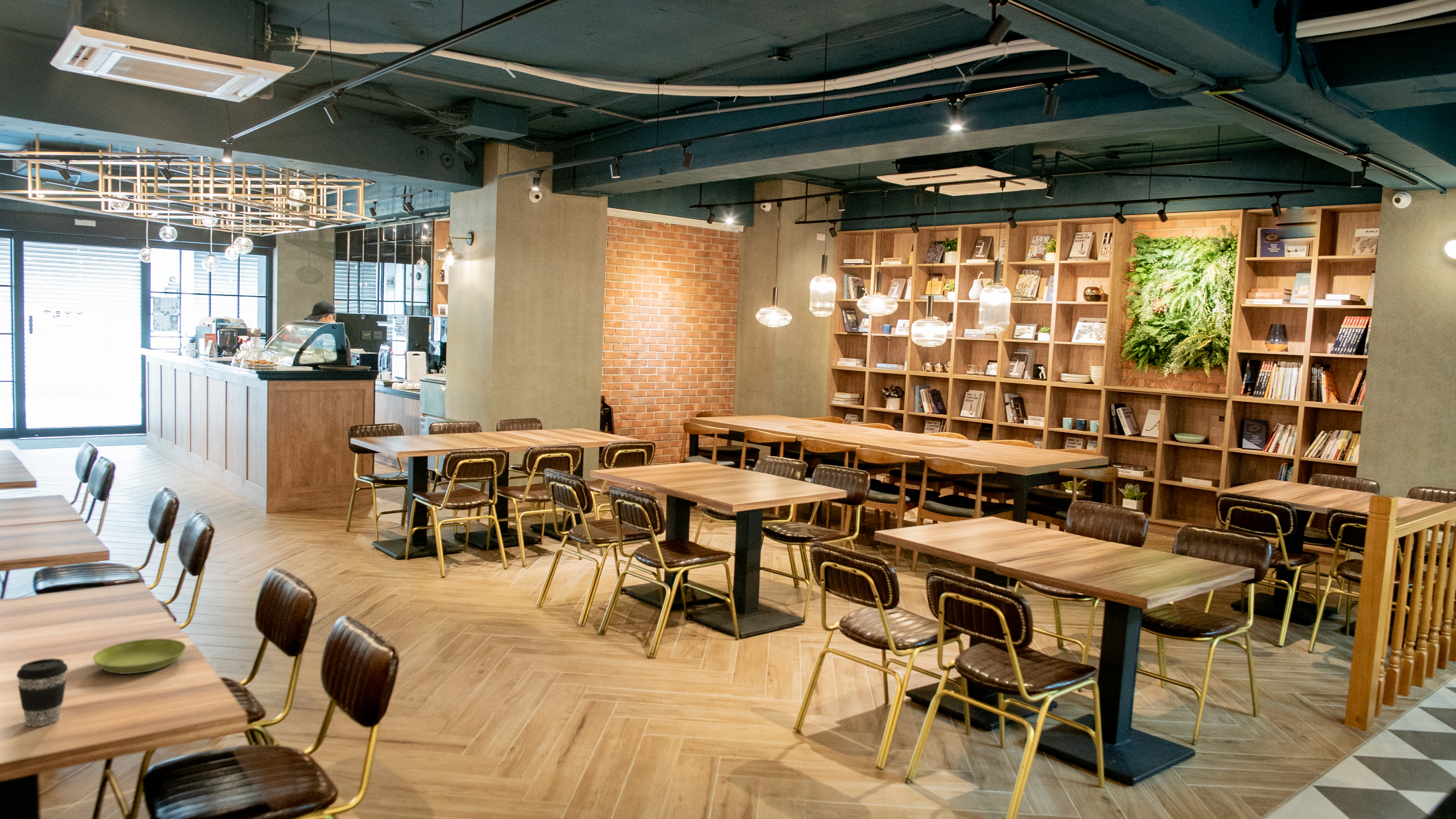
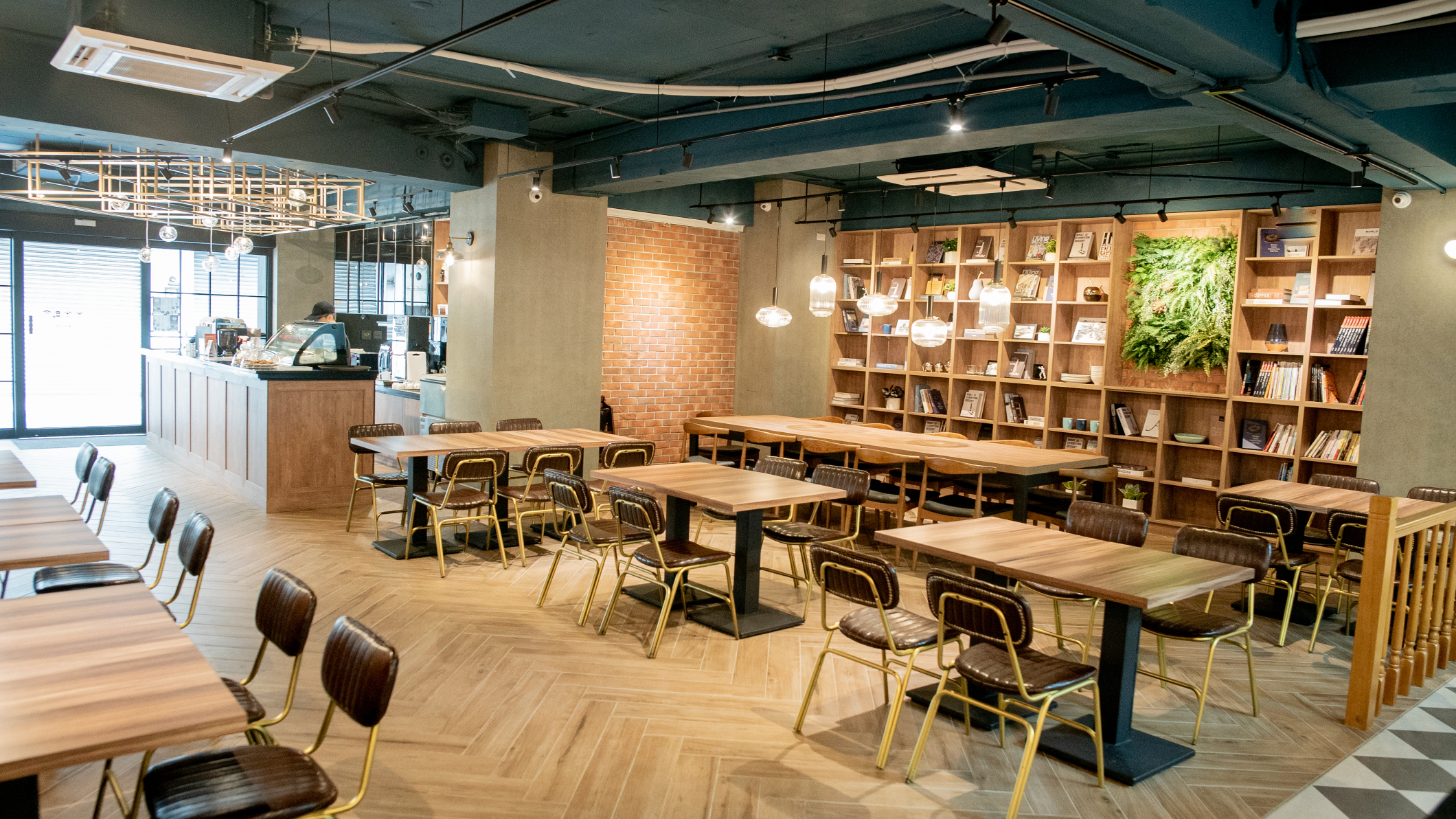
- saucer (140, 657)
- coffee cup (43, 693)
